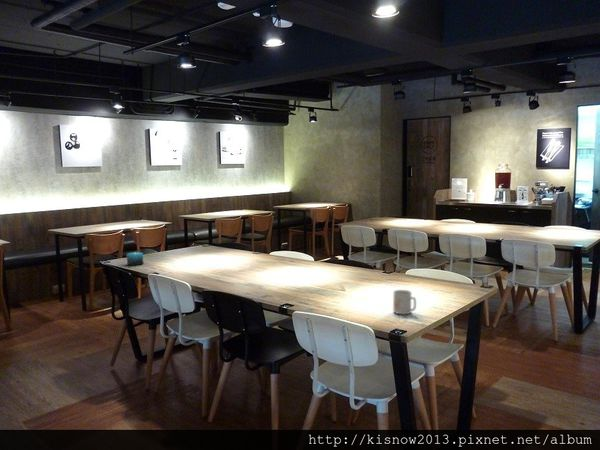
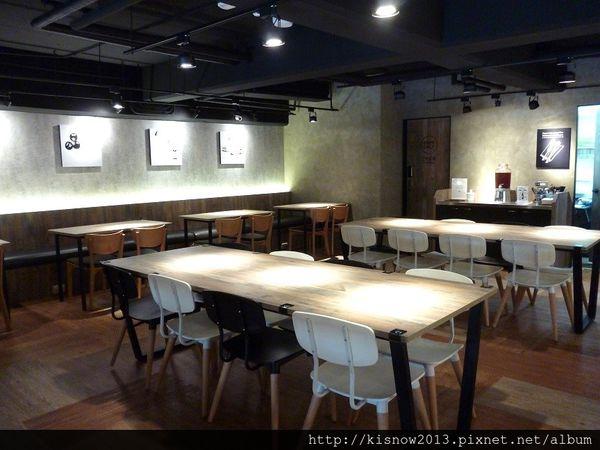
- candle (135, 256)
- mug (405, 302)
